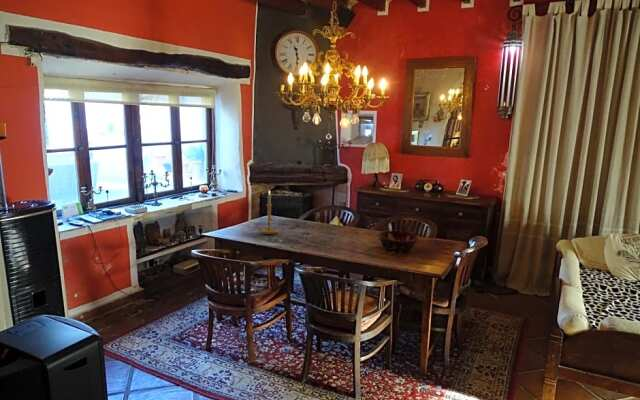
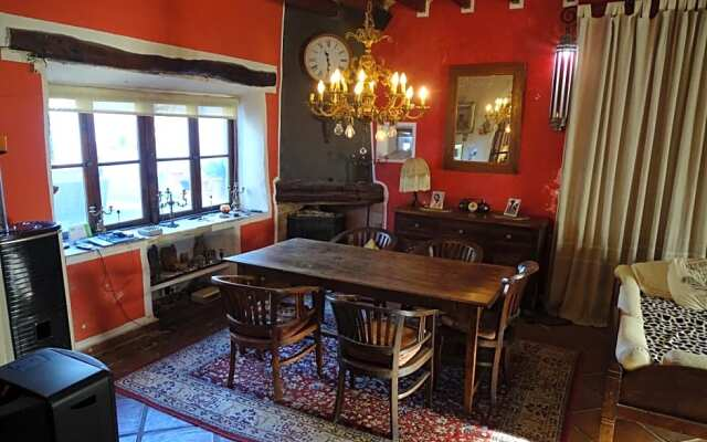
- candle holder (268, 212)
- decorative bowl (397, 241)
